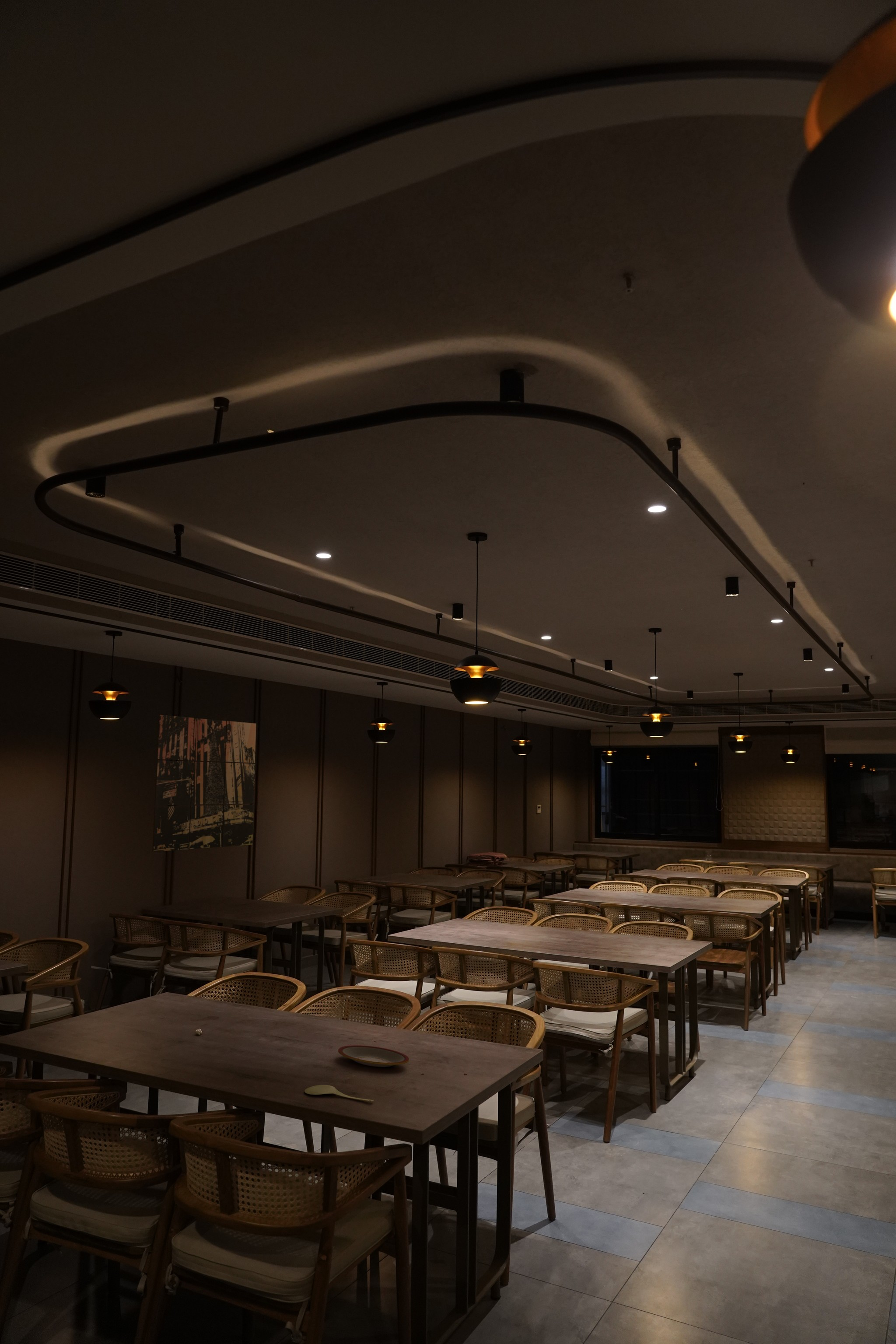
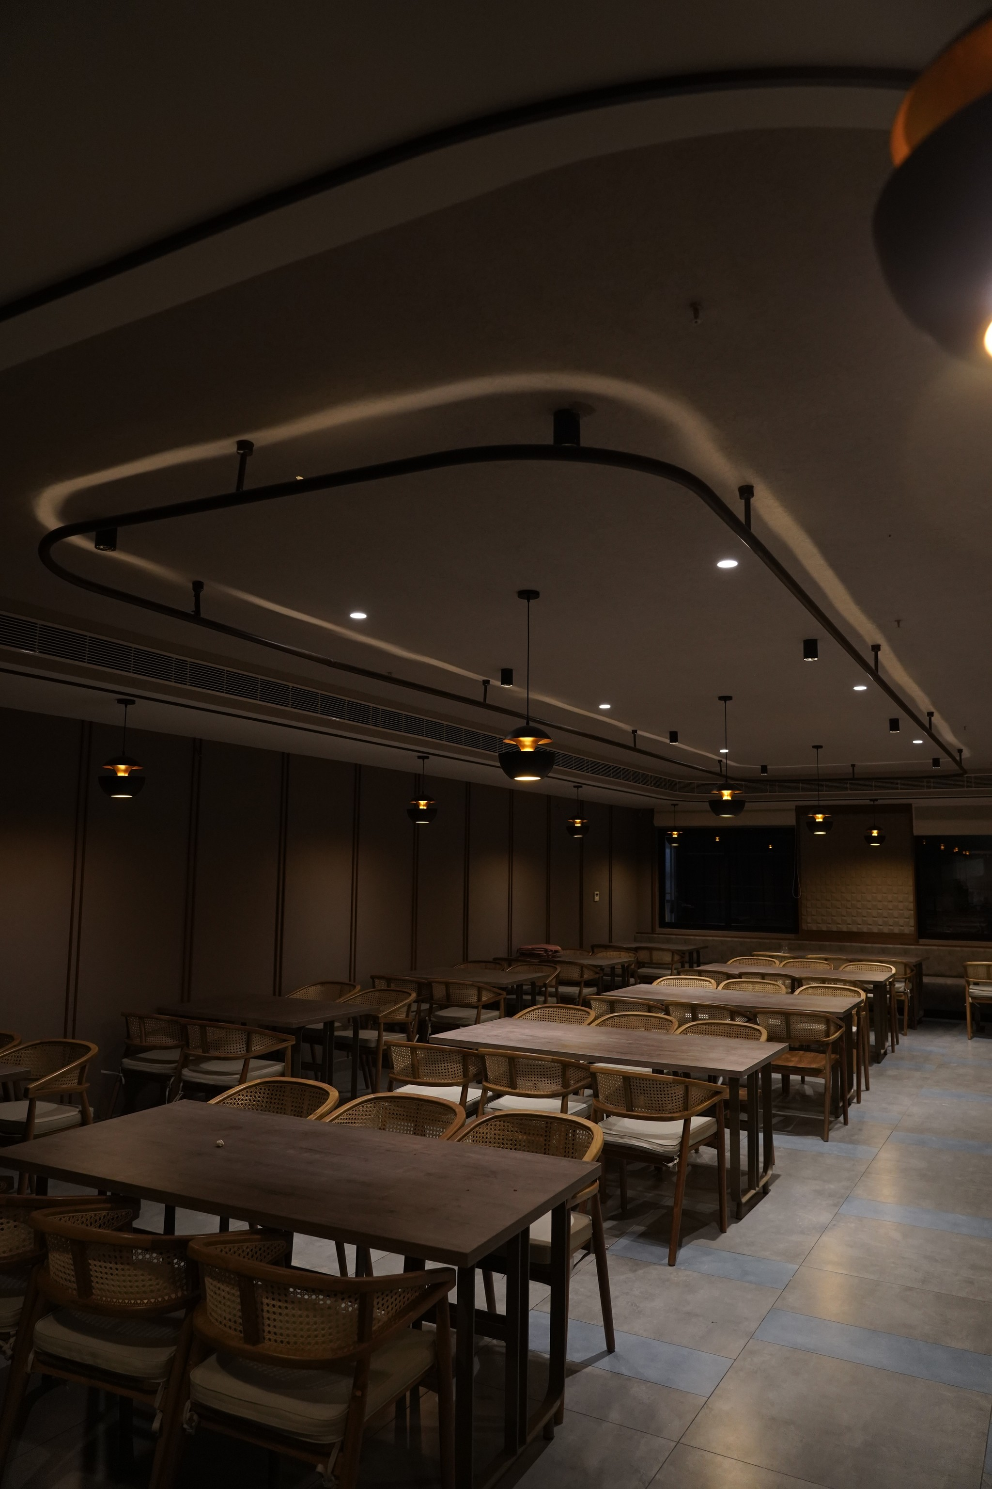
- spoon (340, 1093)
- wall art (208, 783)
- plate (373, 1058)
